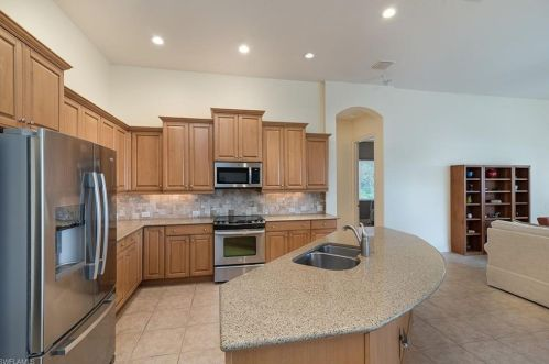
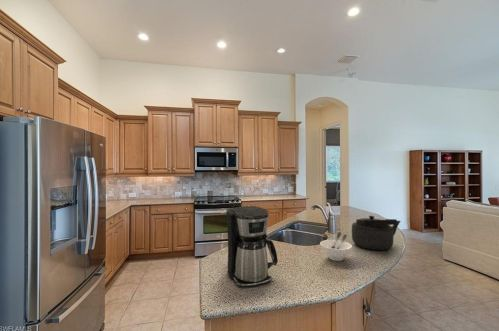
+ bowl (337, 246)
+ kettle (373, 230)
+ coffee maker (251, 239)
